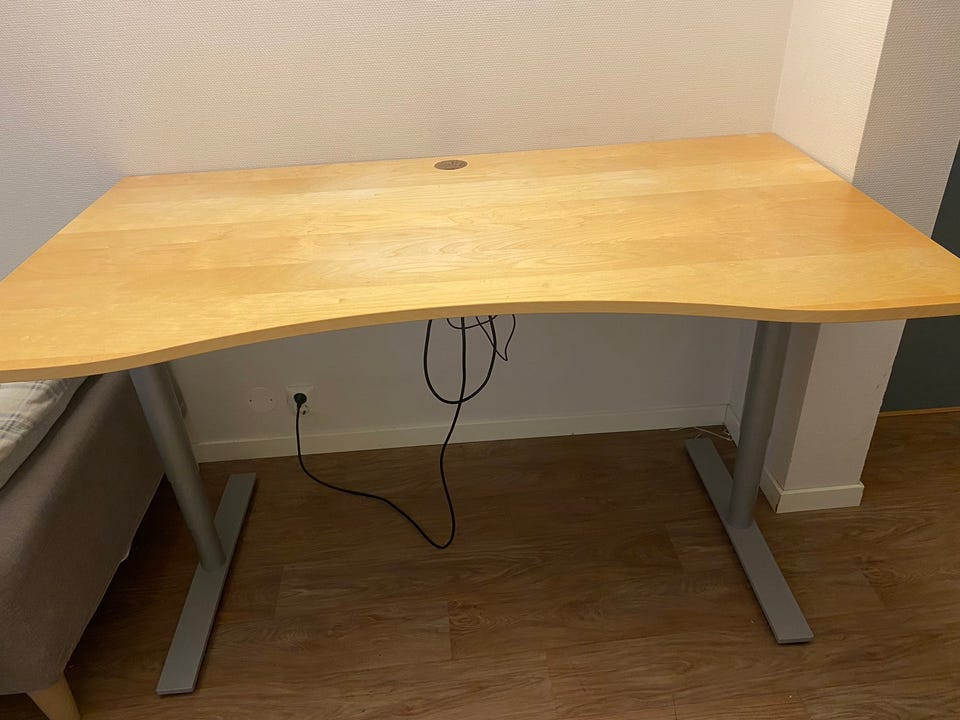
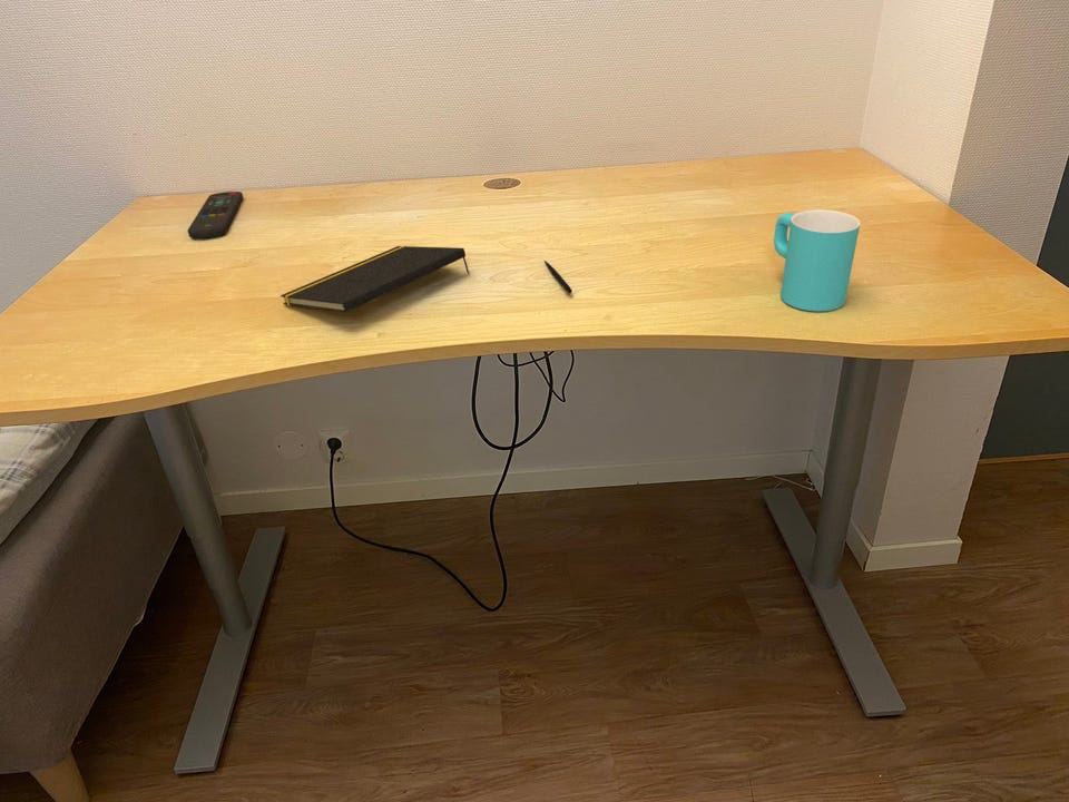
+ remote control (216, 213)
+ notepad (374, 275)
+ pen (557, 274)
+ cup (814, 255)
